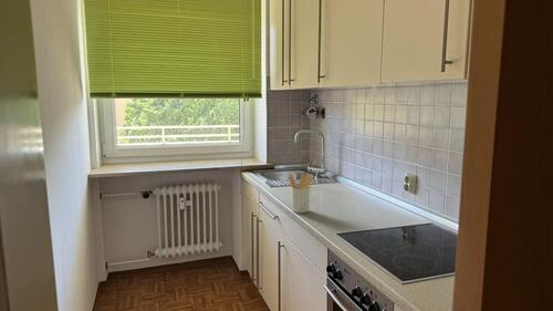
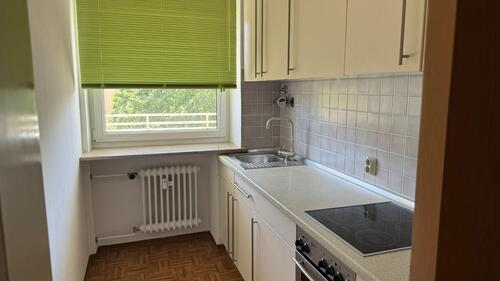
- utensil holder (302, 191)
